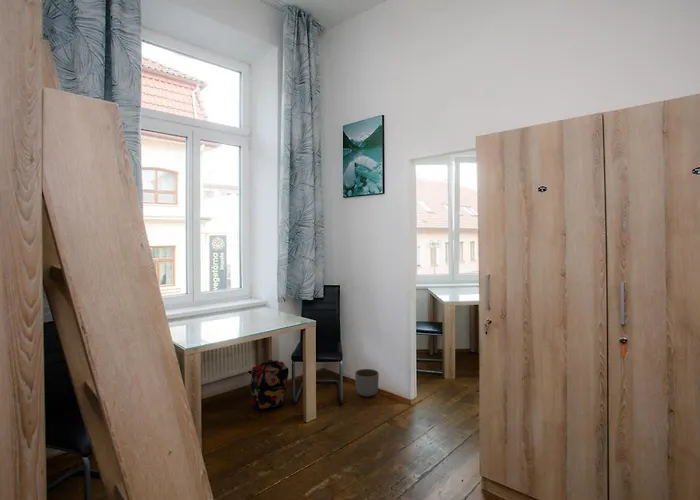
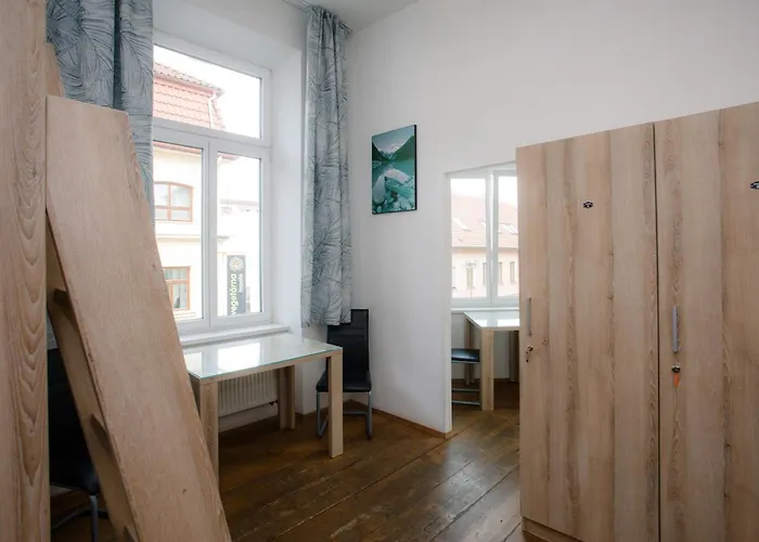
- planter (366, 383)
- backpack (268, 381)
